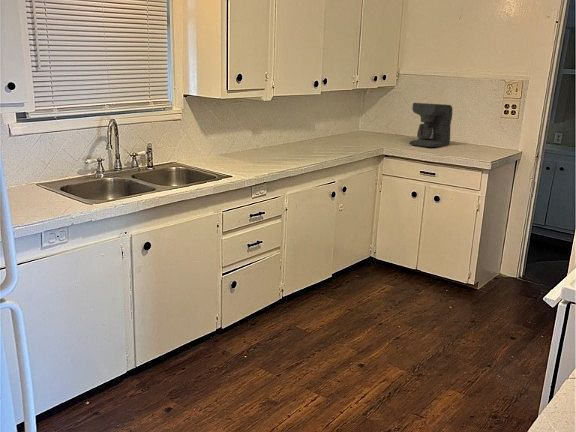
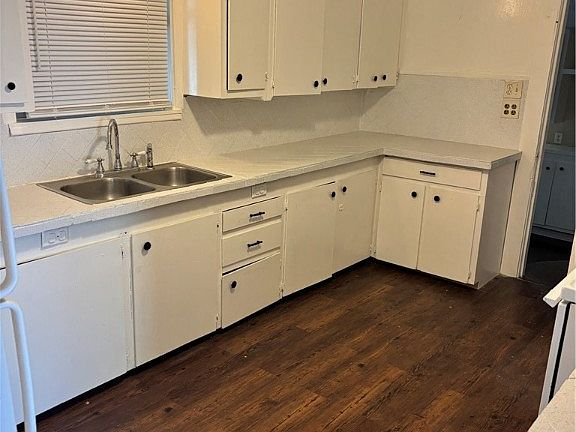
- coffee maker (429, 124)
